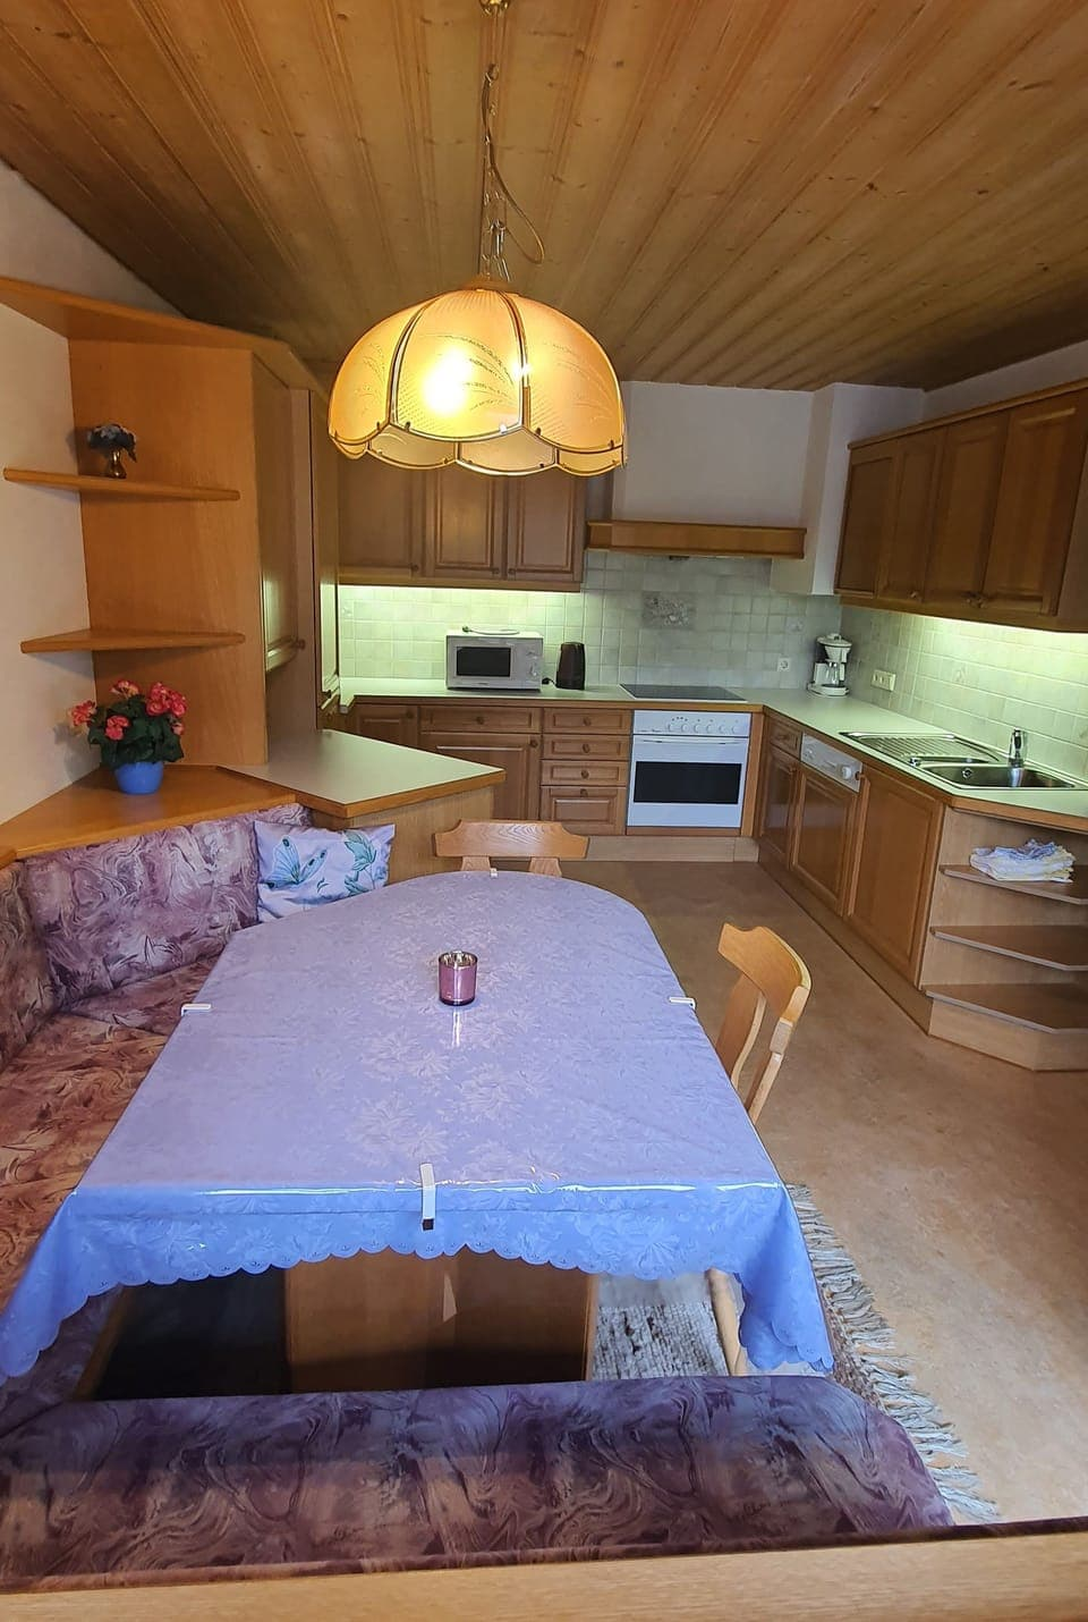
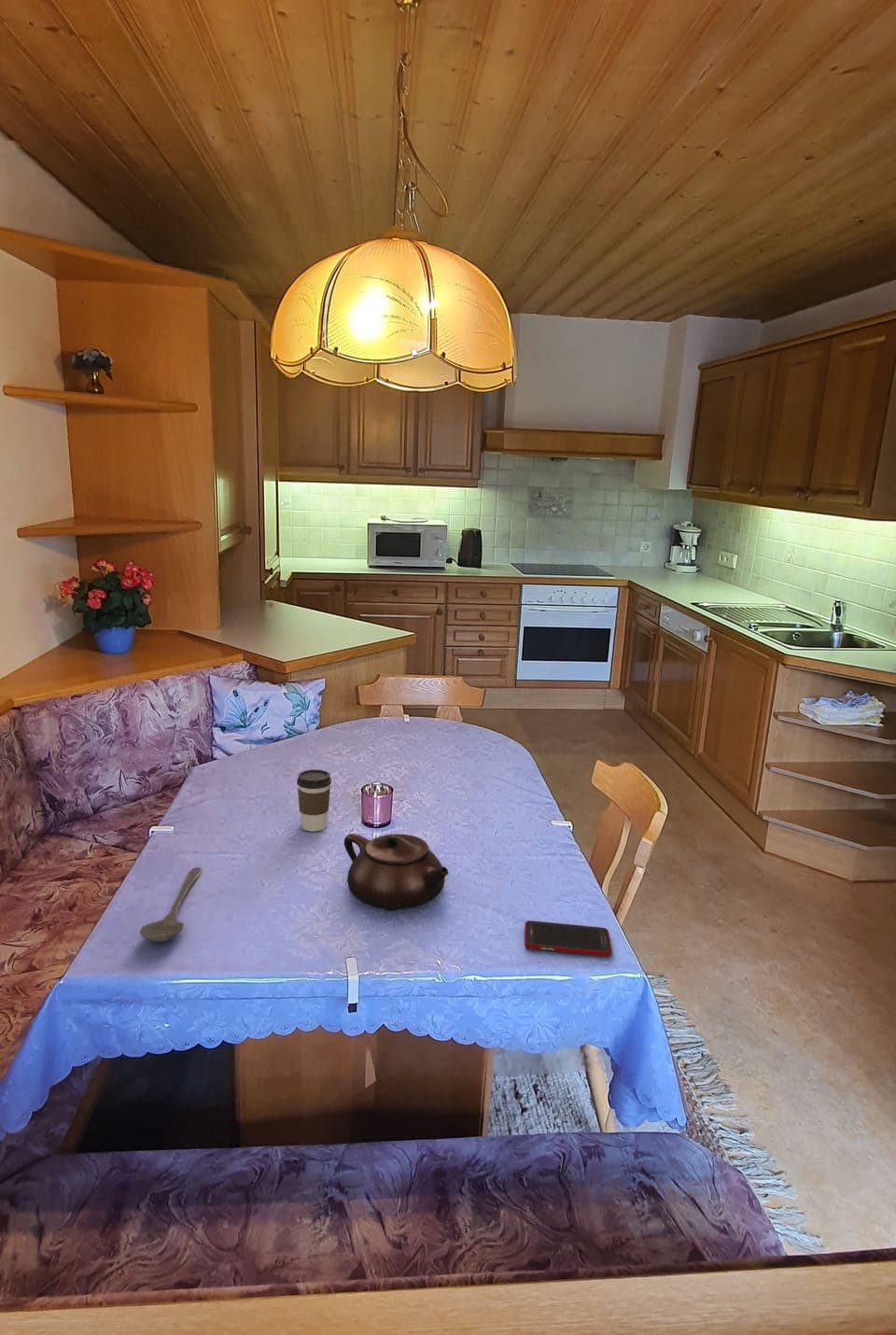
+ teapot (396, 863)
+ cell phone (567, 938)
+ stirrer (176, 898)
+ coffee cup (314, 800)
